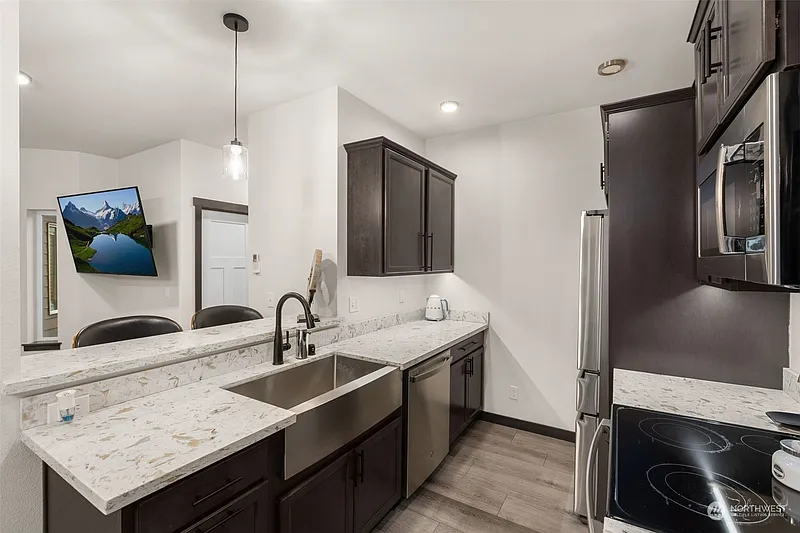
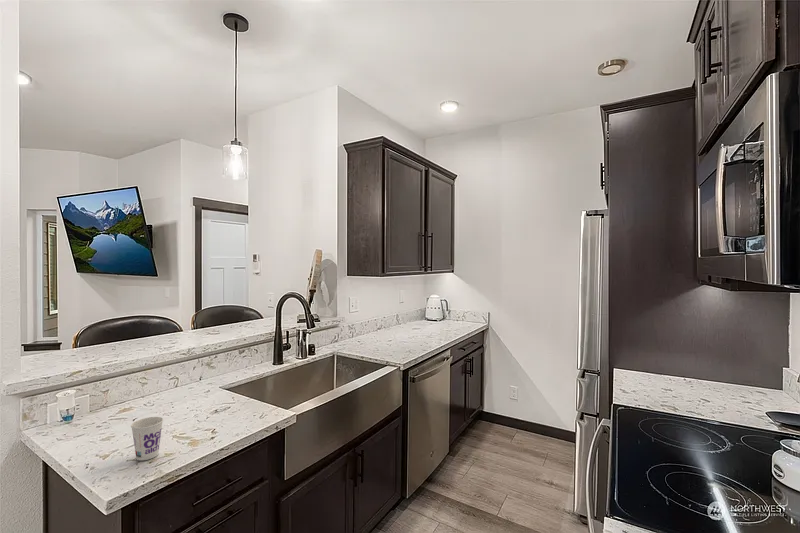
+ cup (147, 438)
